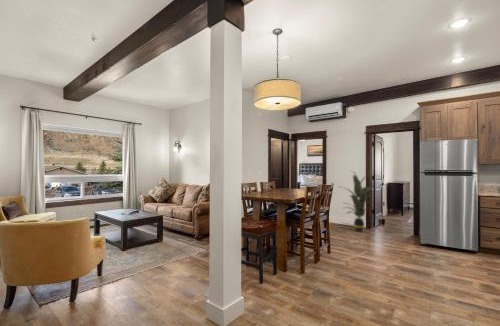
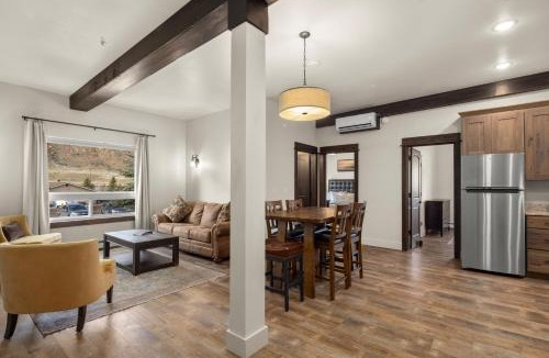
- indoor plant (357, 200)
